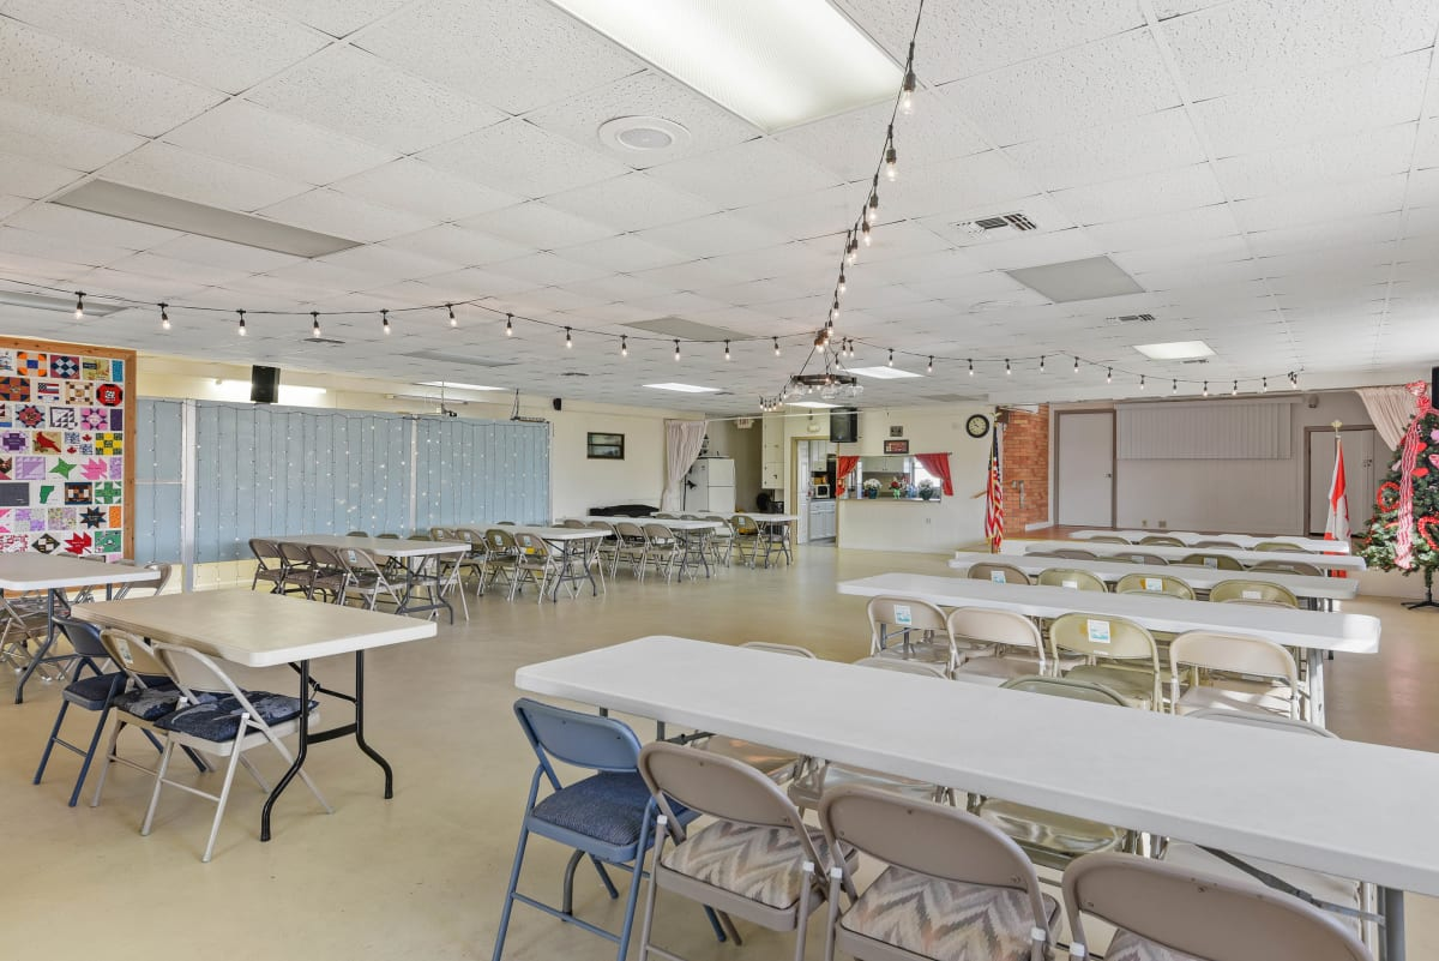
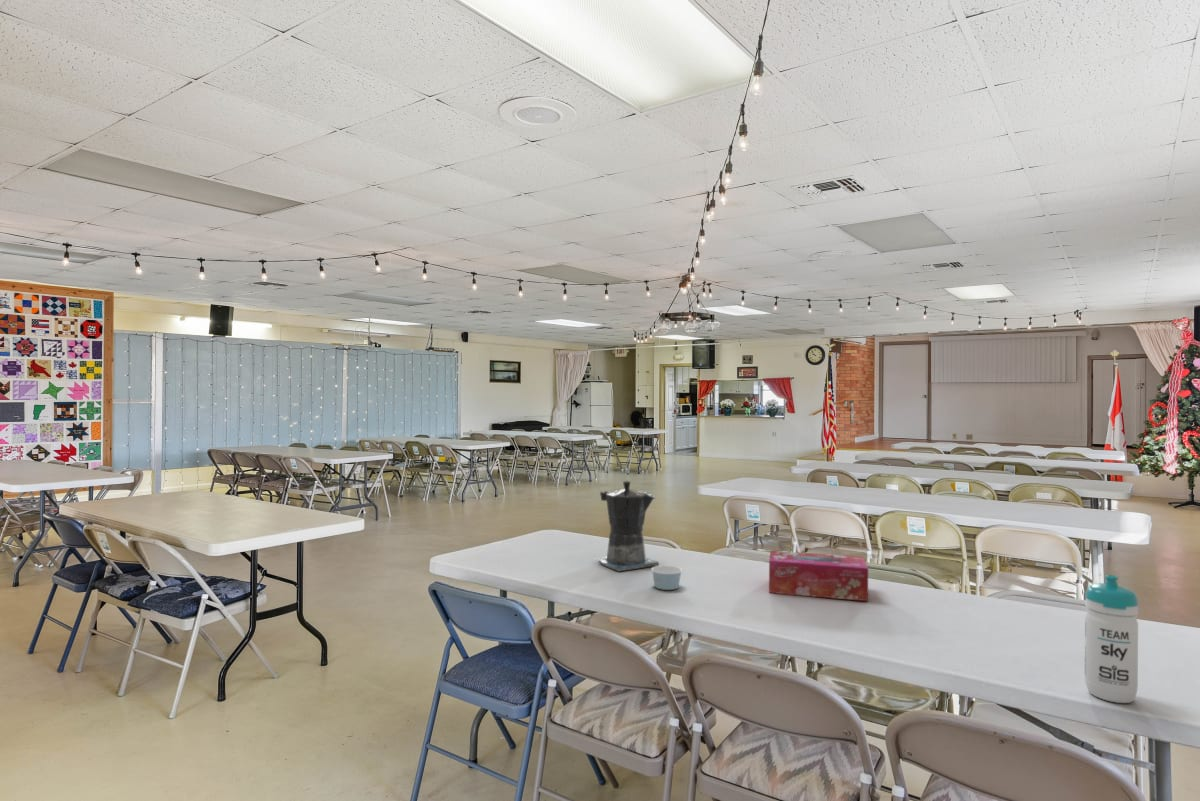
+ water bottle (1111, 635)
+ tissue box (816, 574)
+ paper cup (666, 577)
+ coffee maker (625, 522)
